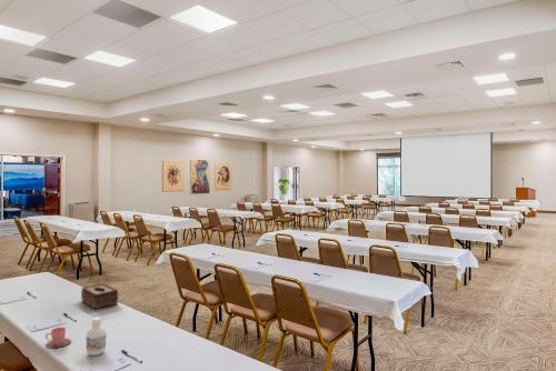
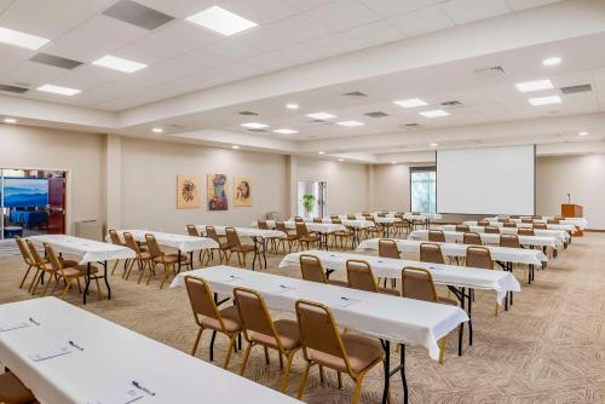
- tissue box (99, 295)
- cup (58, 337)
- bottle (96, 335)
